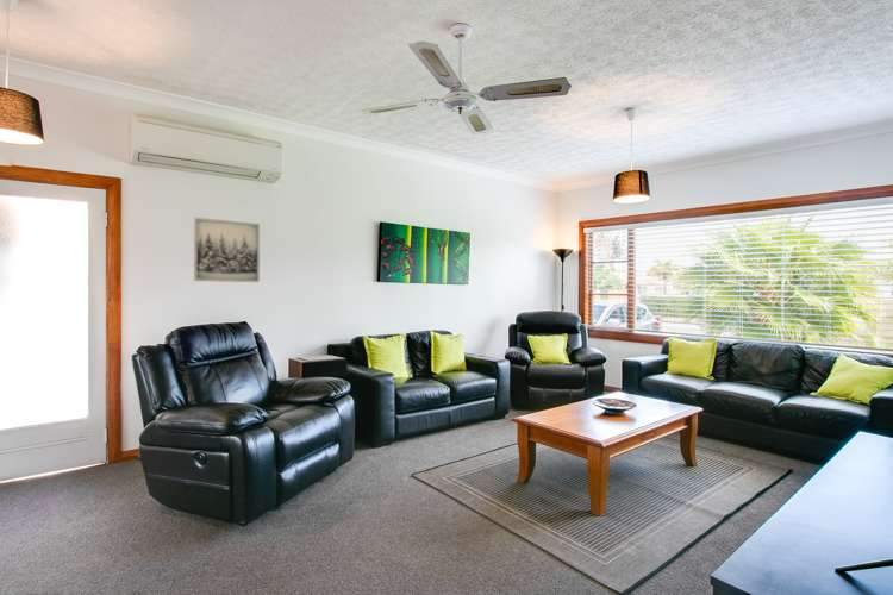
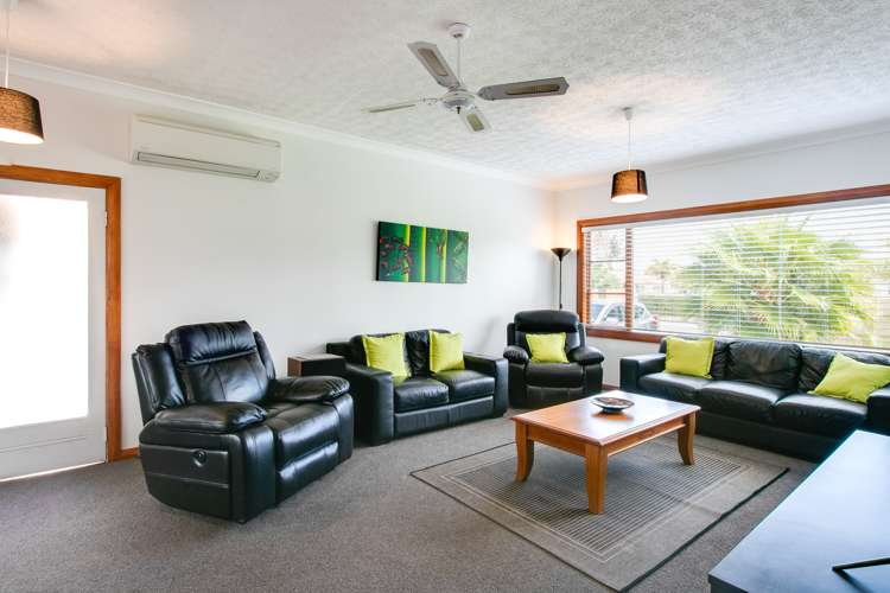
- wall art (227, 251)
